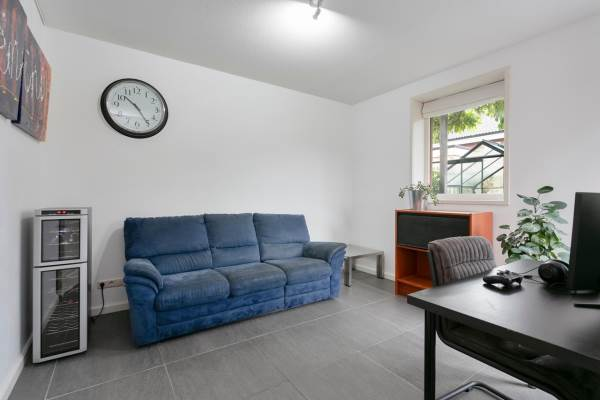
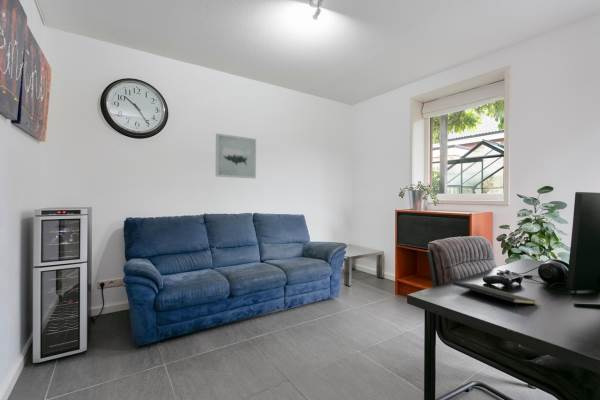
+ notepad (492, 292)
+ wall art (236, 156)
